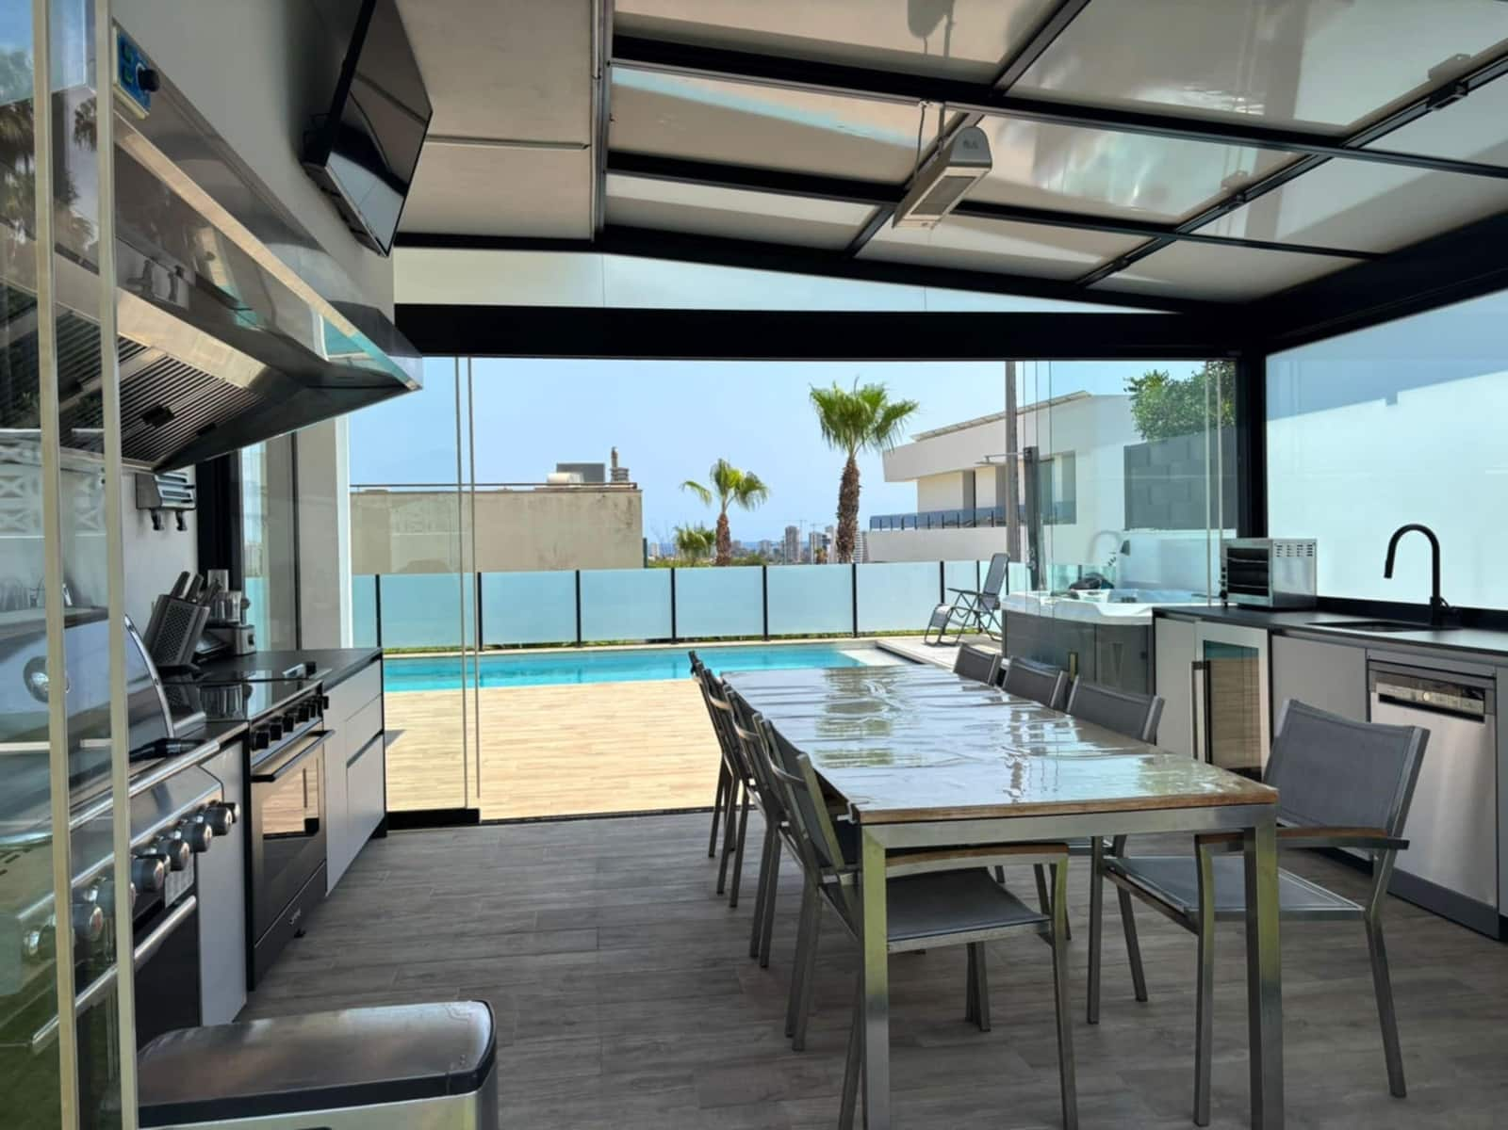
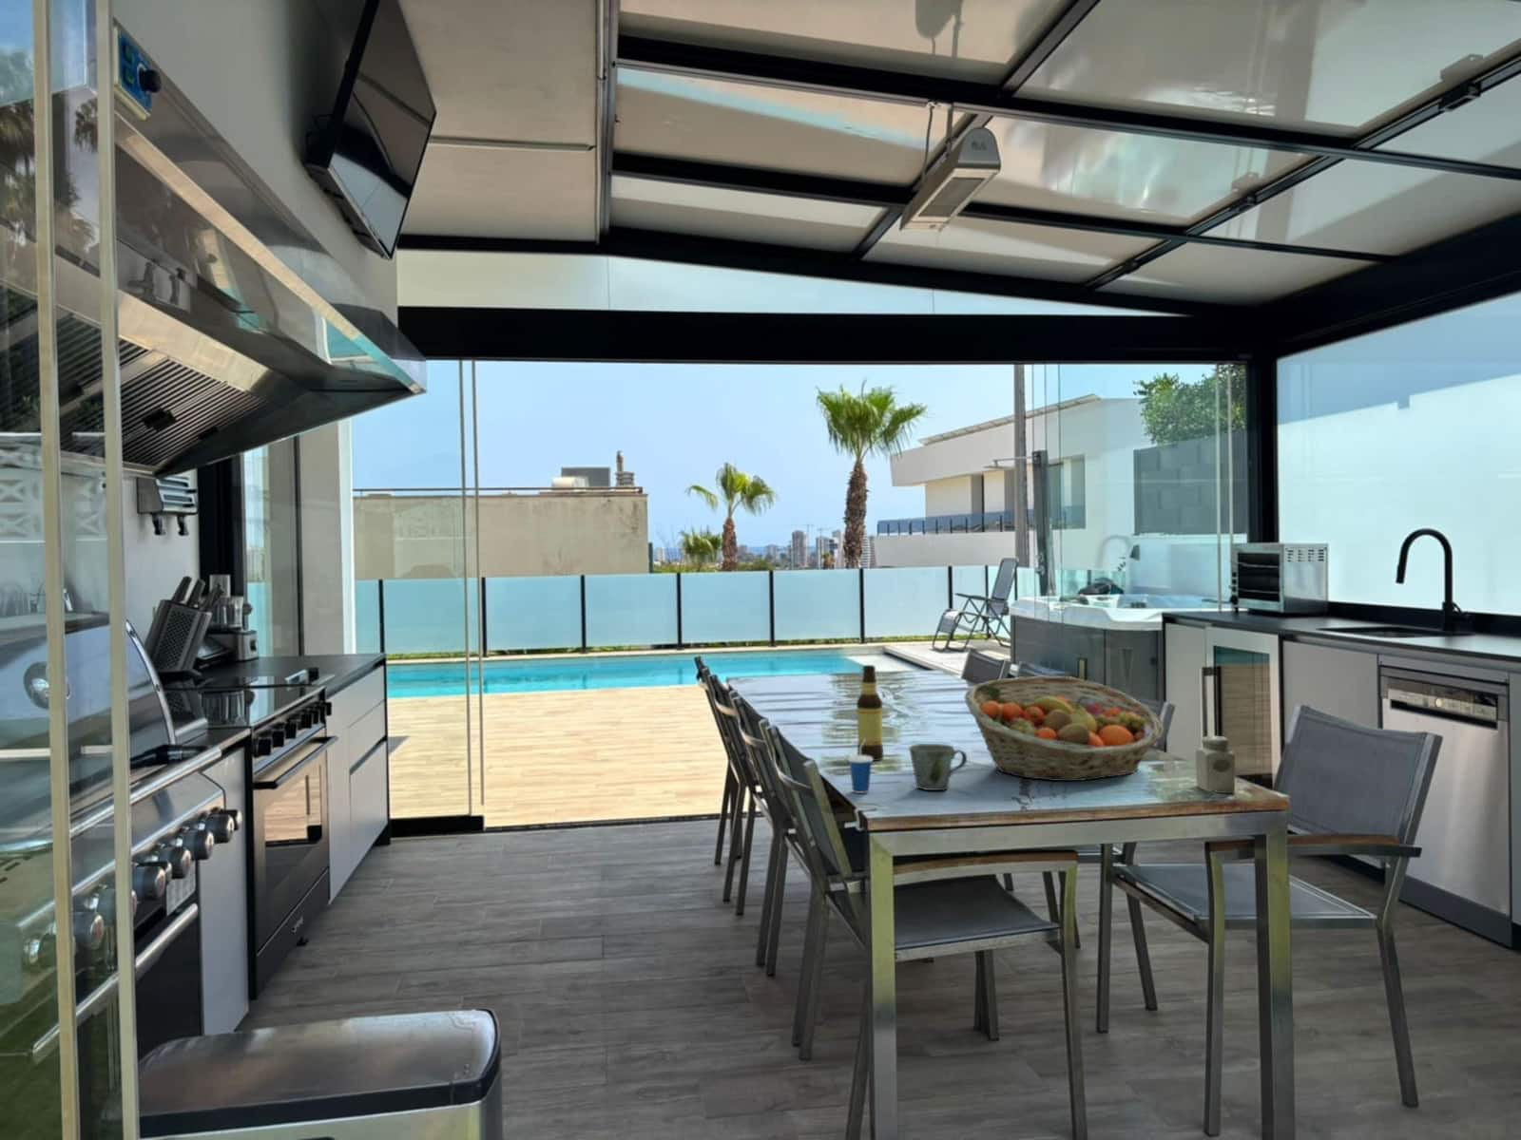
+ cup (860, 765)
+ mug (935, 766)
+ fruit basket (1062, 726)
+ bottle (868, 711)
+ salt shaker (1214, 763)
